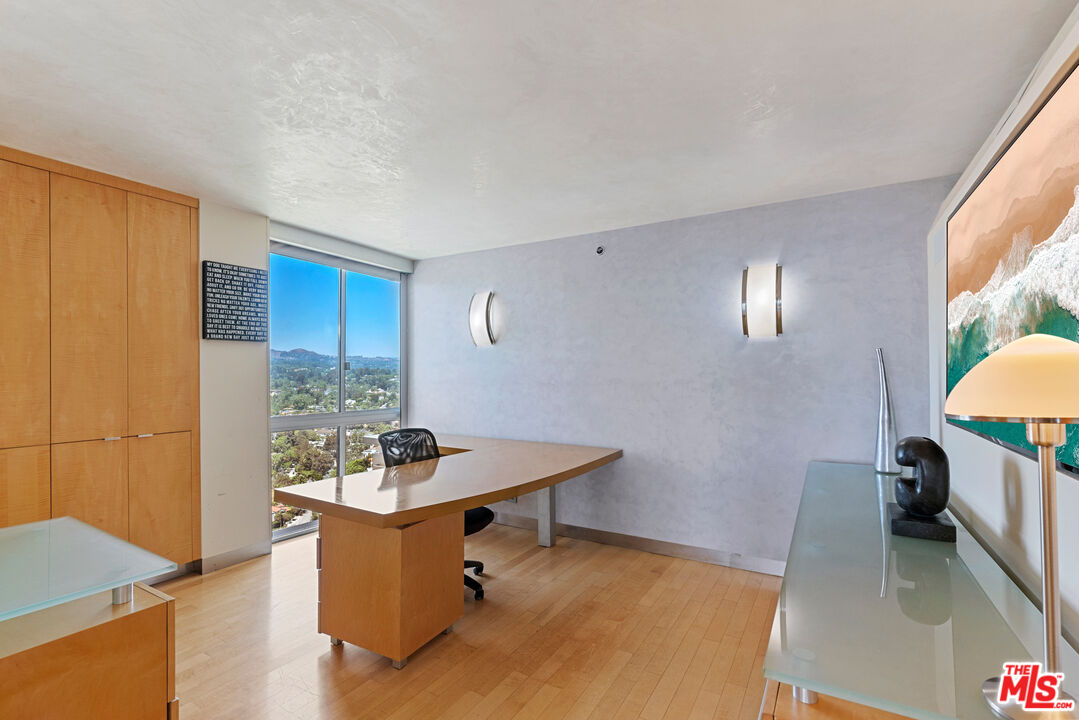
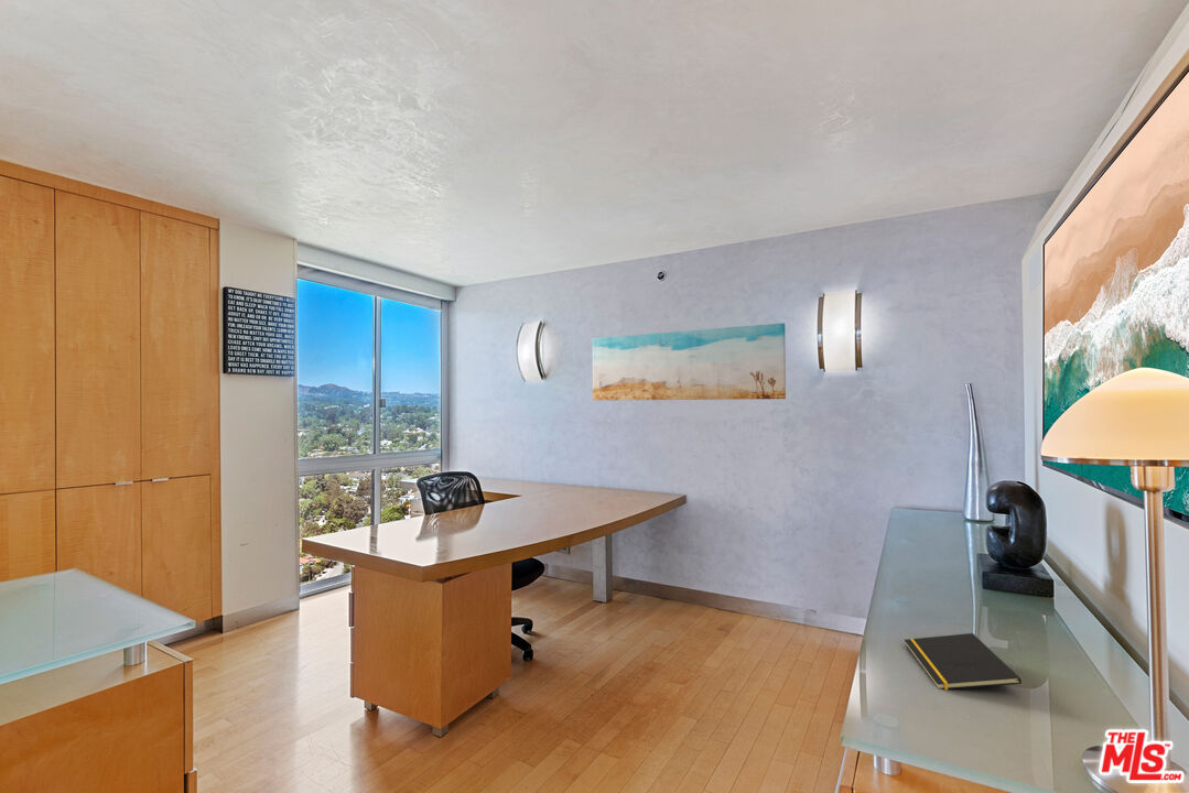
+ wall art (680, 366)
+ notepad (956, 659)
